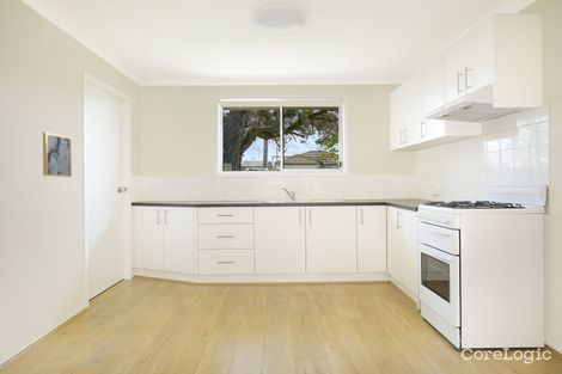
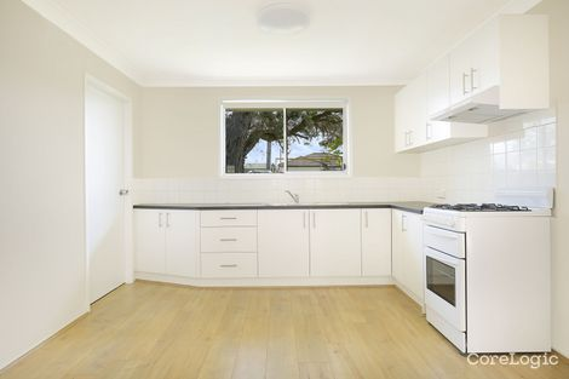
- wall art (57, 155)
